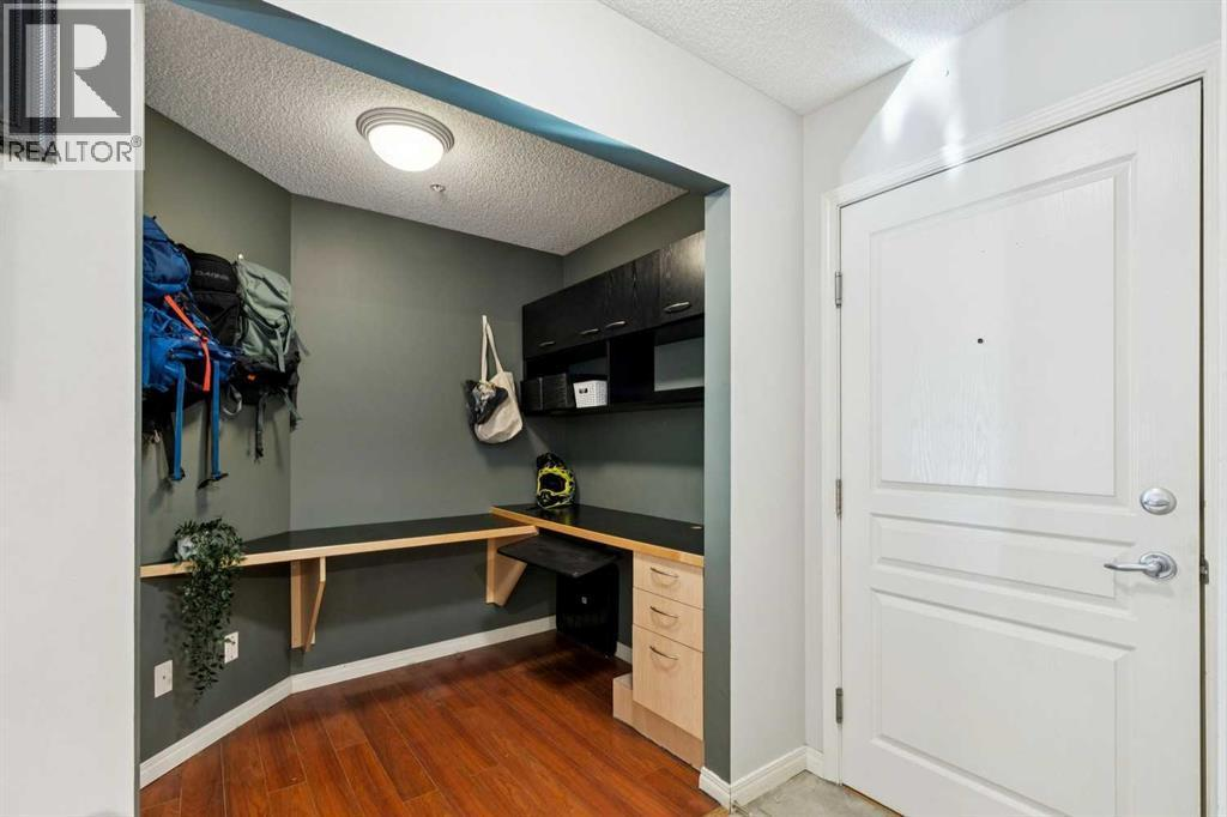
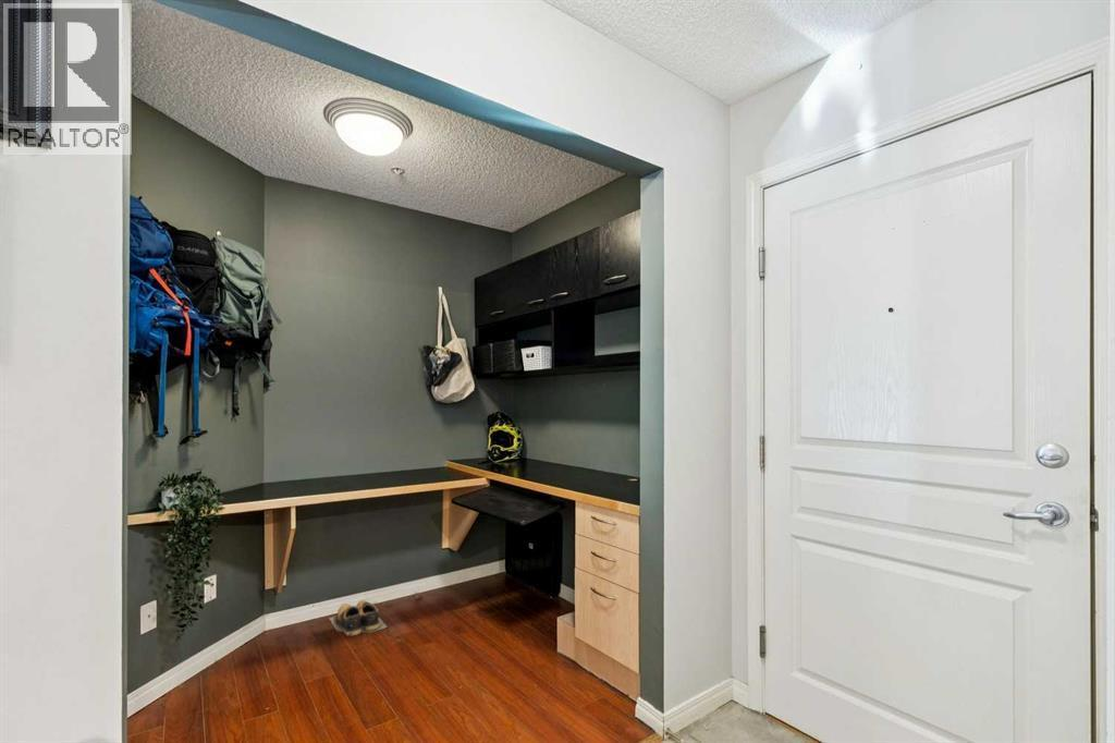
+ shoes (357, 613)
